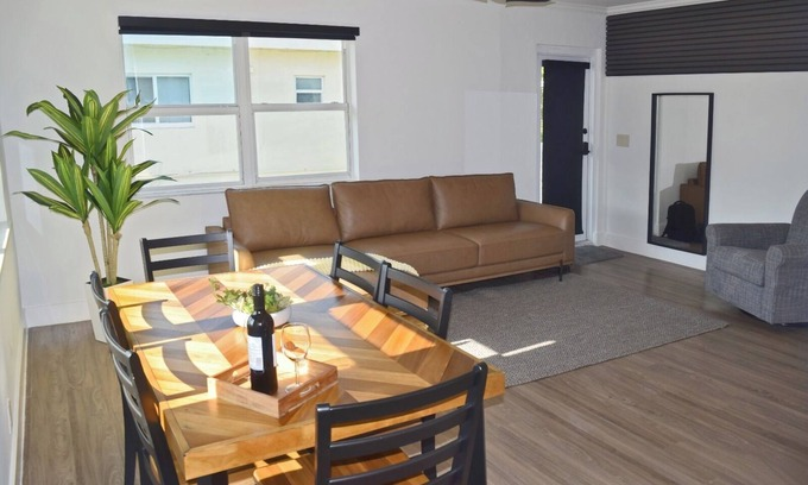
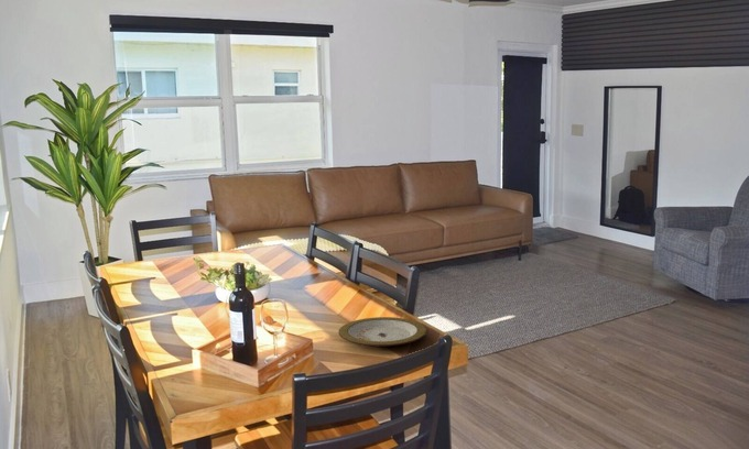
+ plate (382, 333)
